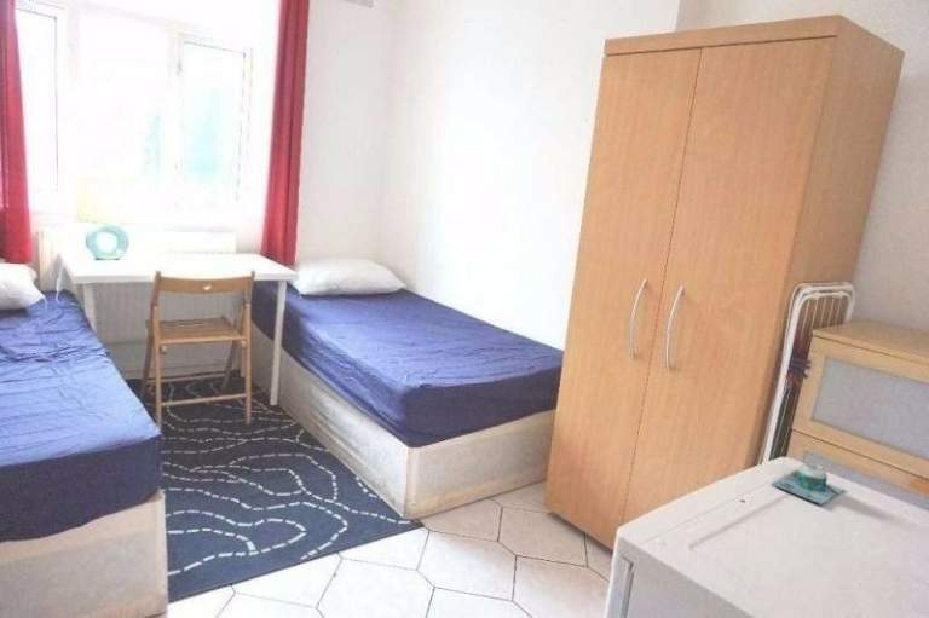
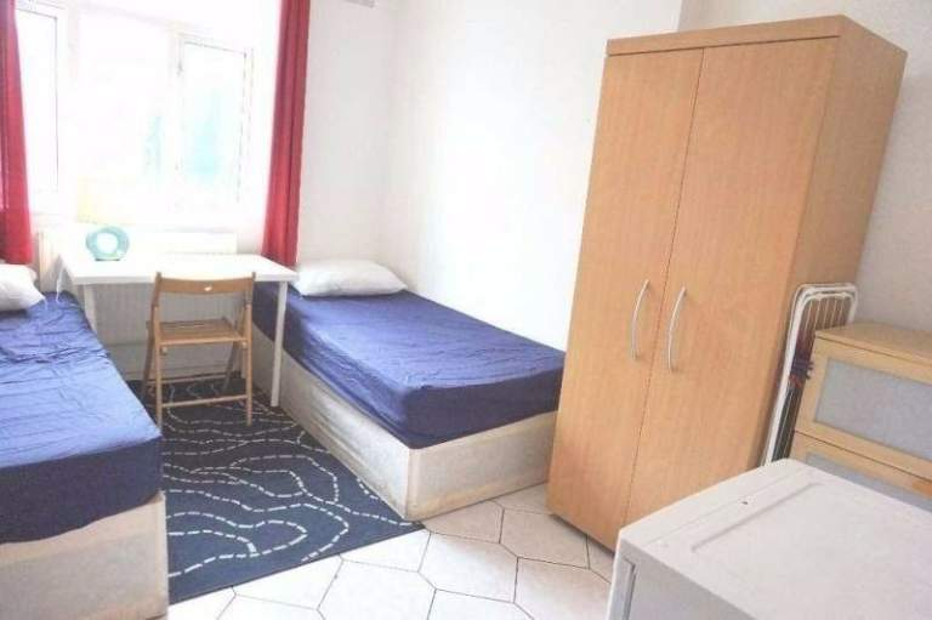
- mug (809, 475)
